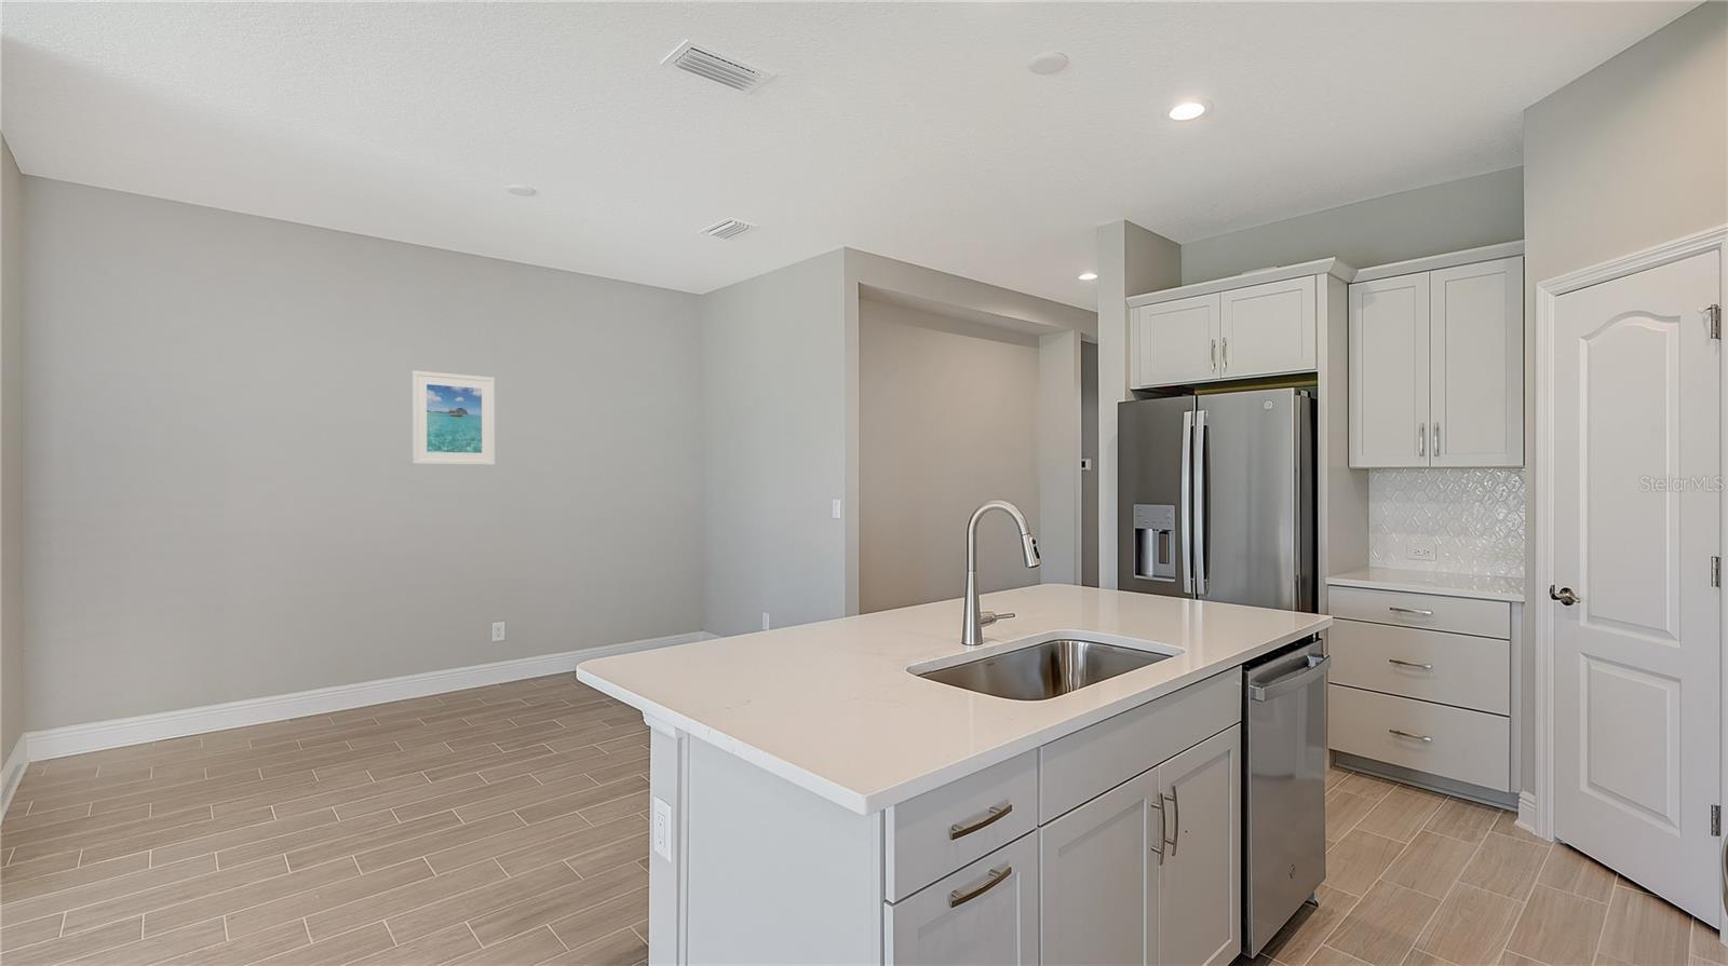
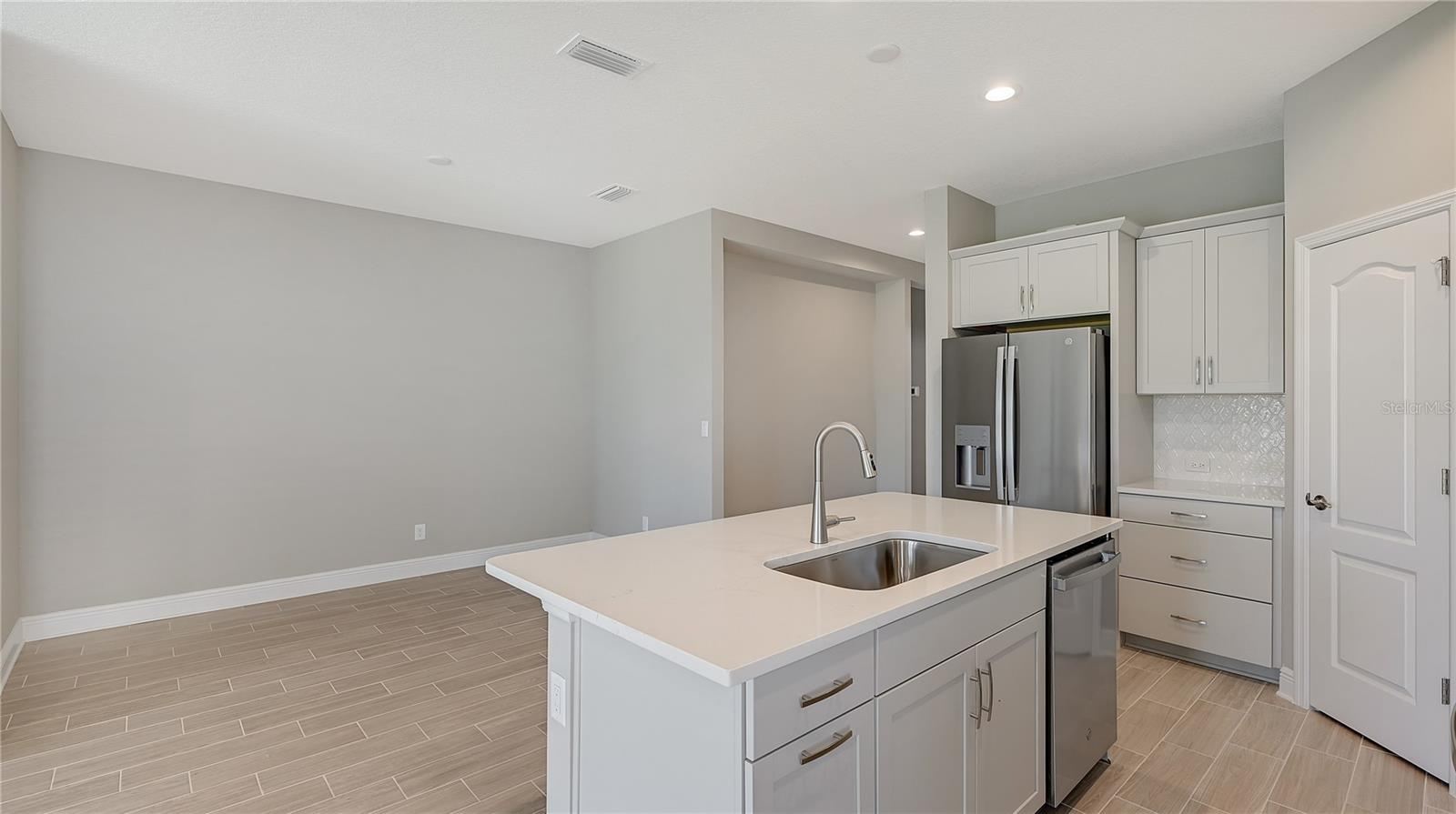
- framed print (455, 419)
